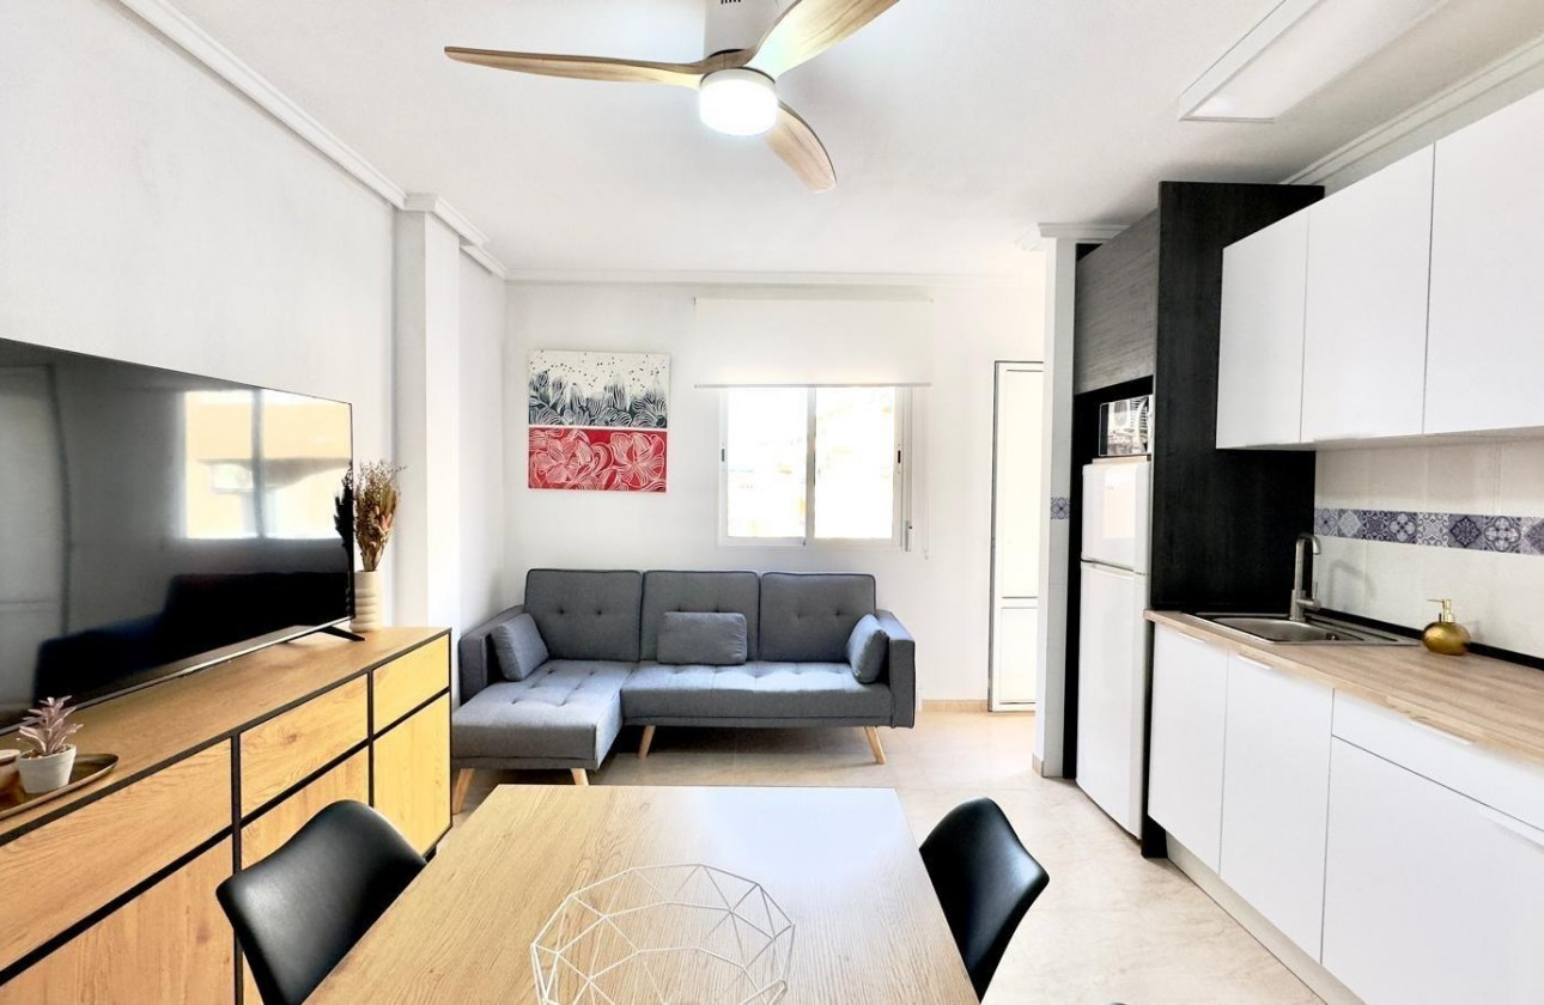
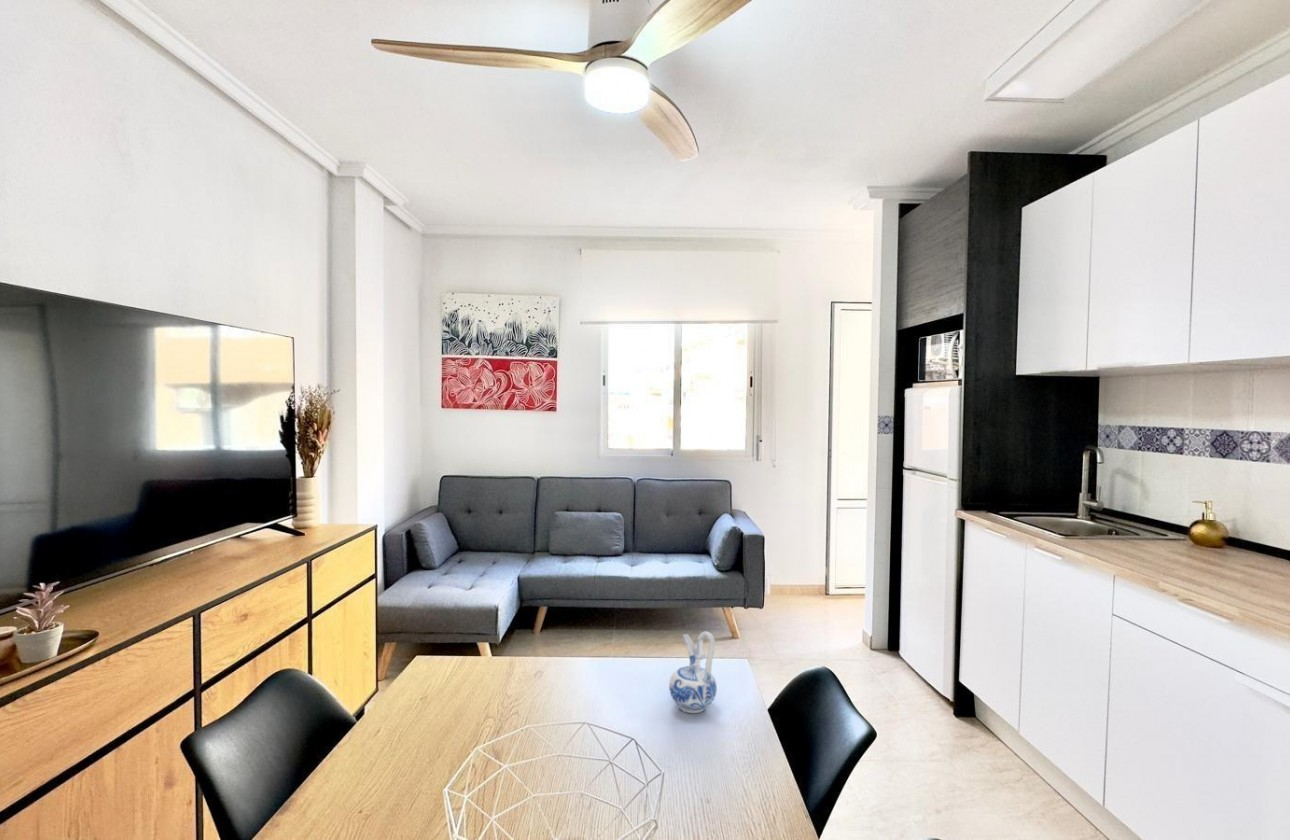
+ ceramic pitcher (693, 667)
